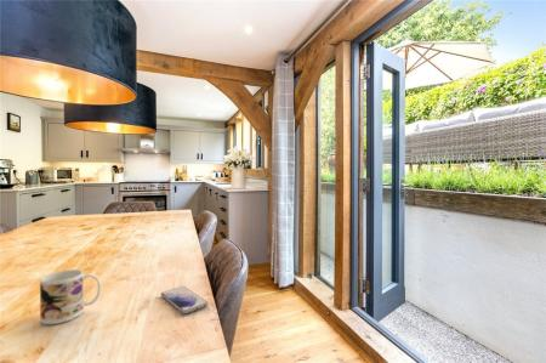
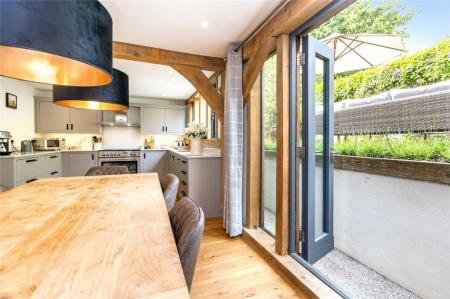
- mug (72, 293)
- smartphone (183, 297)
